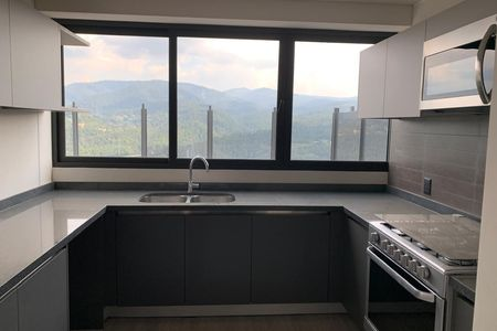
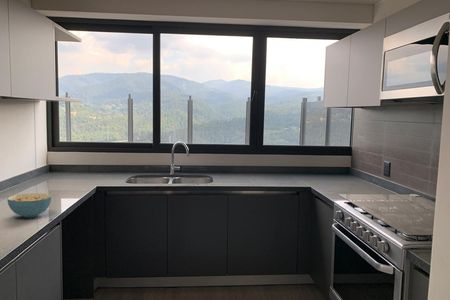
+ cereal bowl (30, 206)
